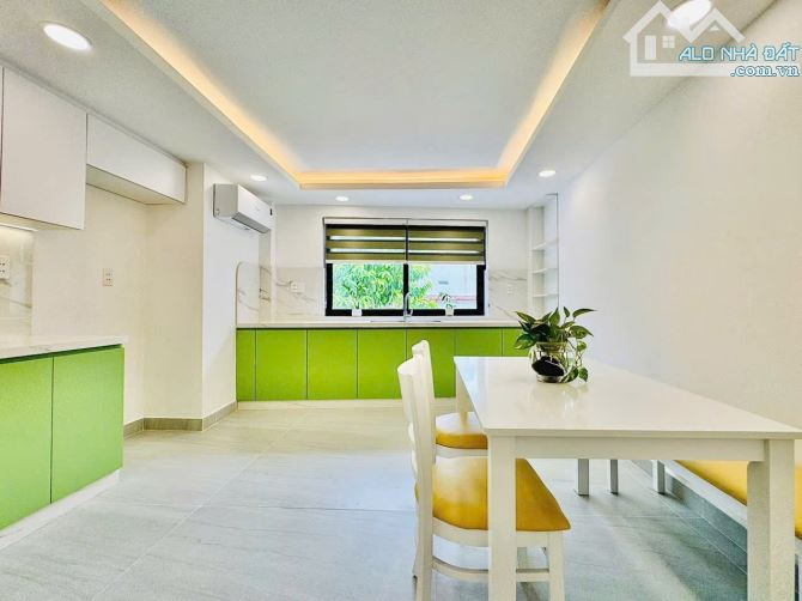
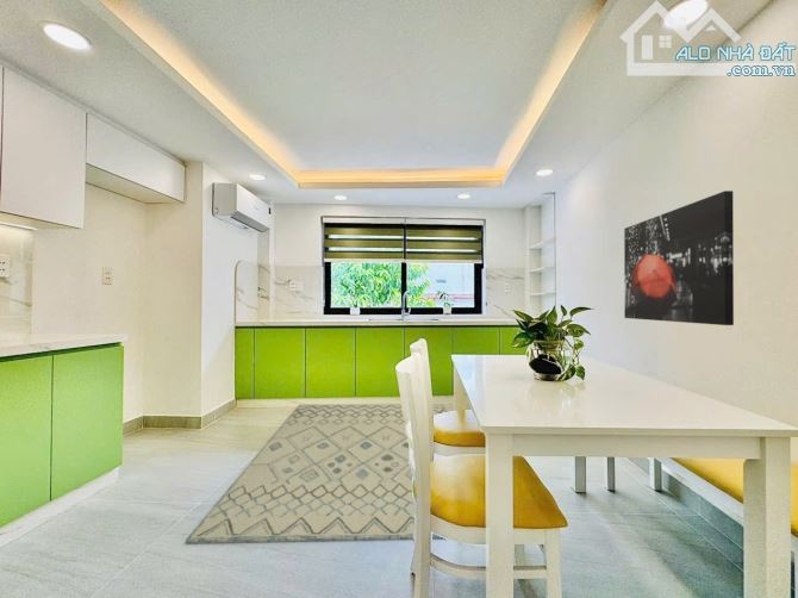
+ rug (366, 444)
+ wall art (667, 267)
